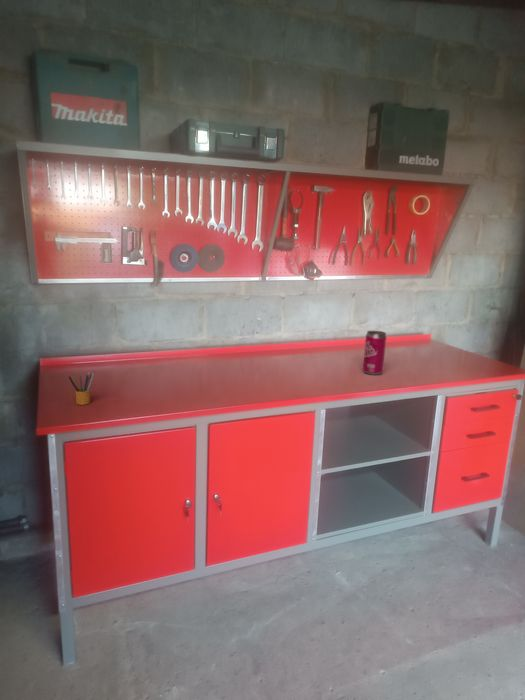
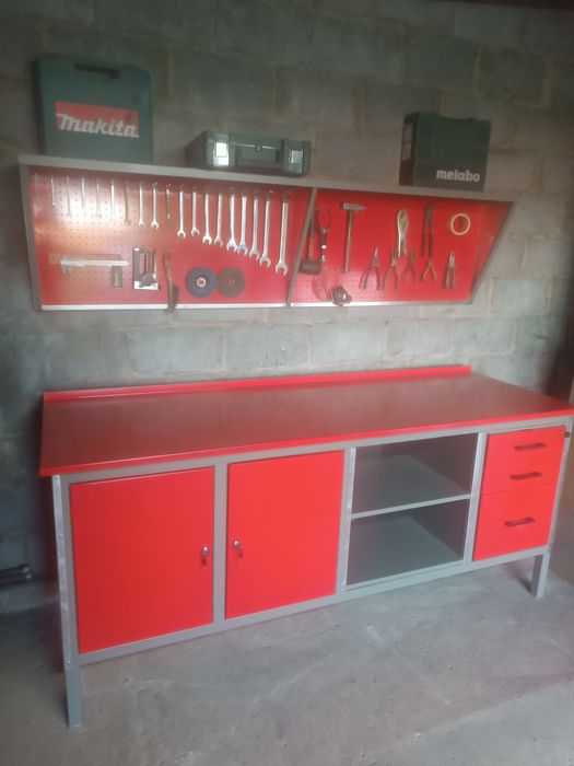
- pencil box (81, 386)
- beverage can (374, 352)
